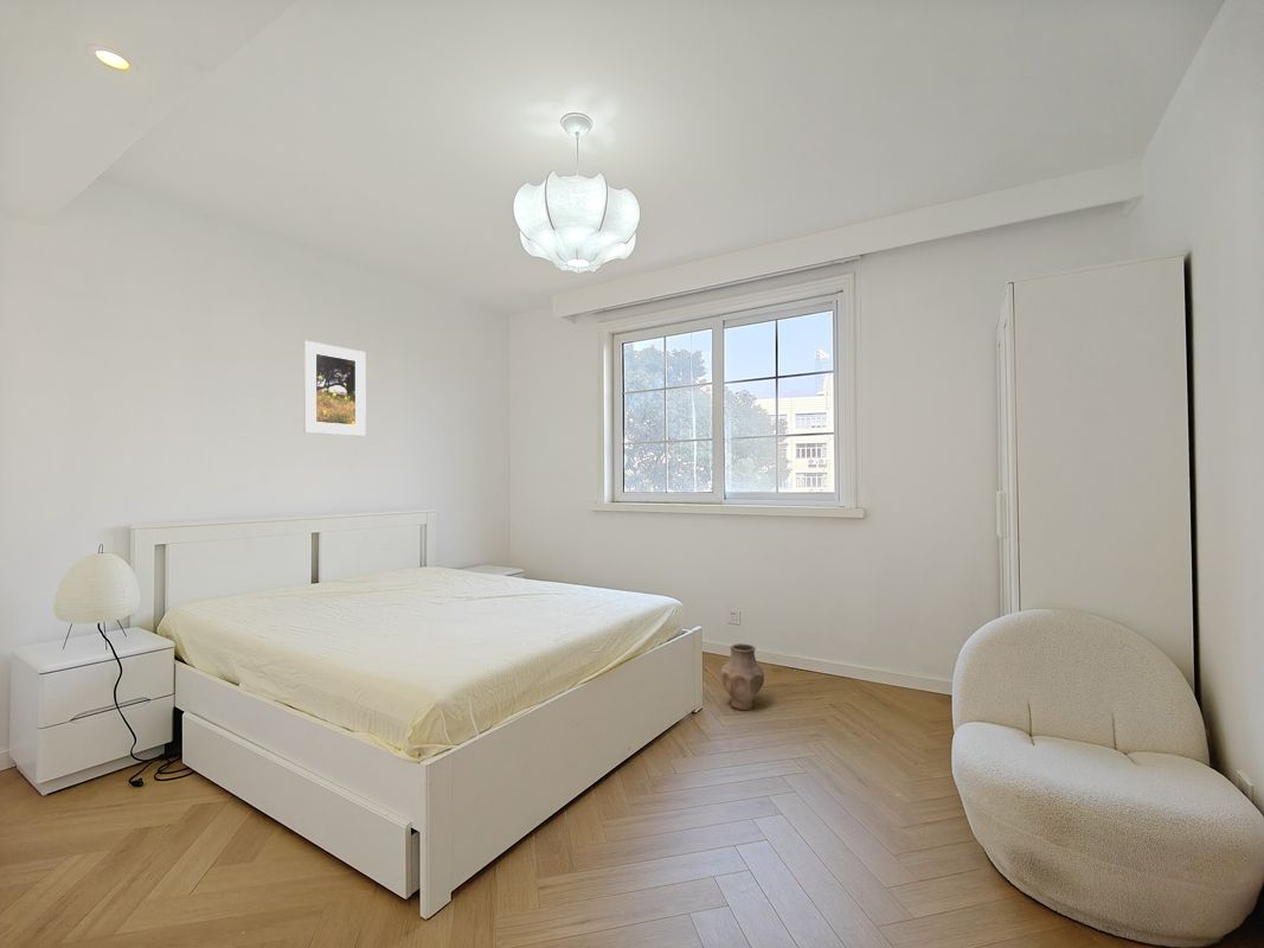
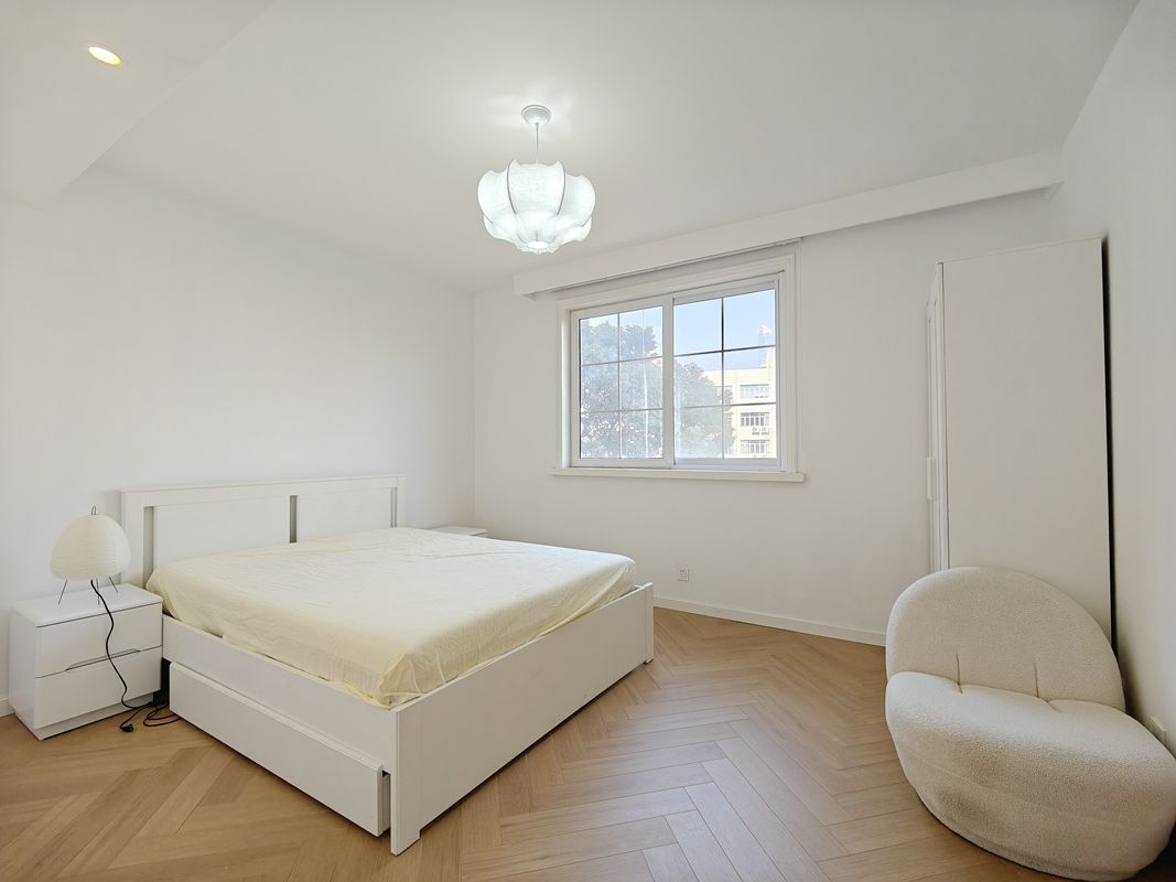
- vase (742, 675)
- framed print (335, 390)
